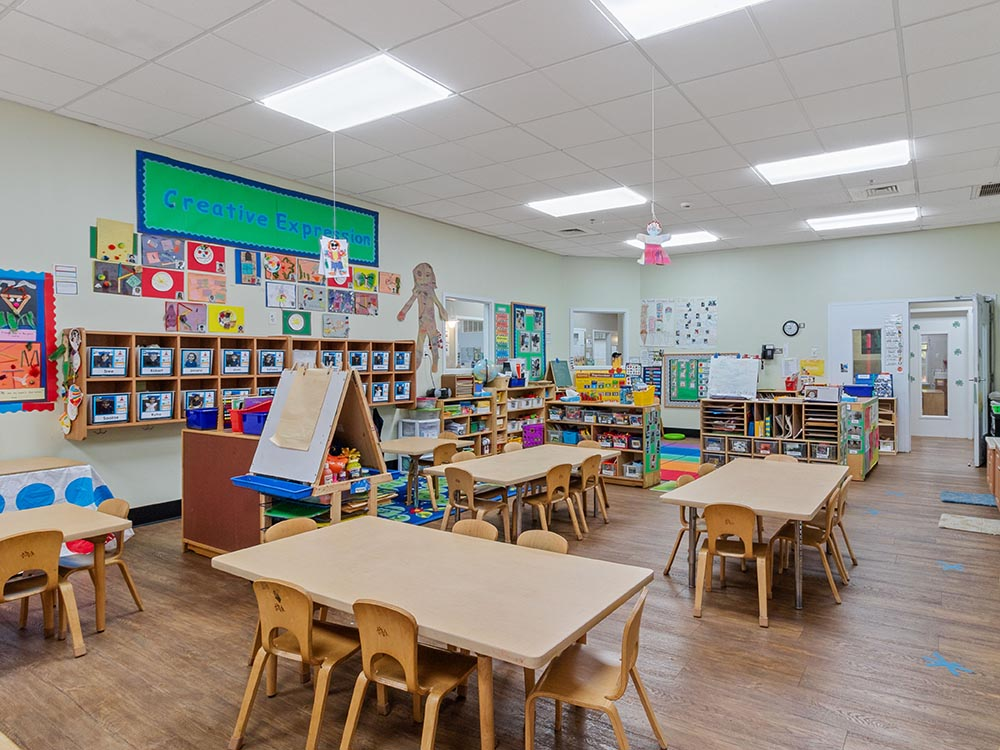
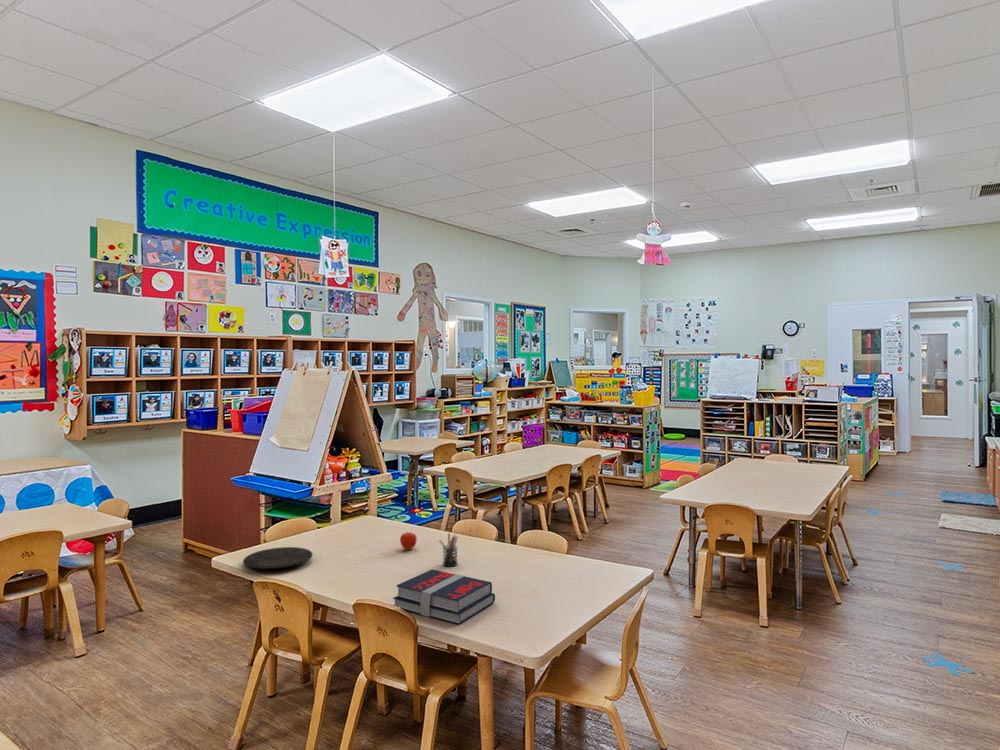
+ pen holder (448, 549)
+ book (444, 593)
+ fruit (408, 540)
+ plate (278, 559)
